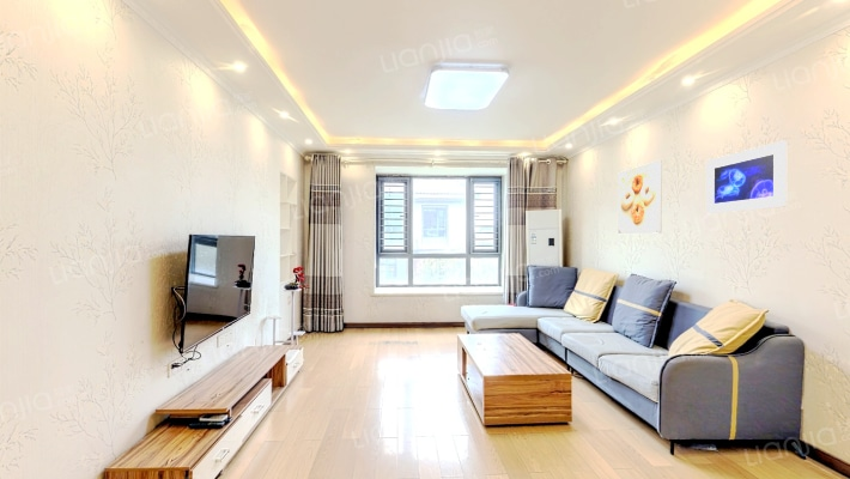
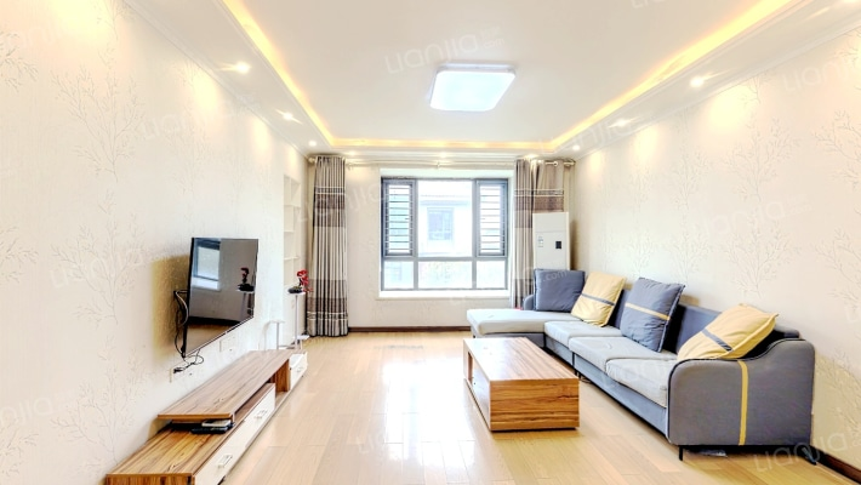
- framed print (637, 200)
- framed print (741, 181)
